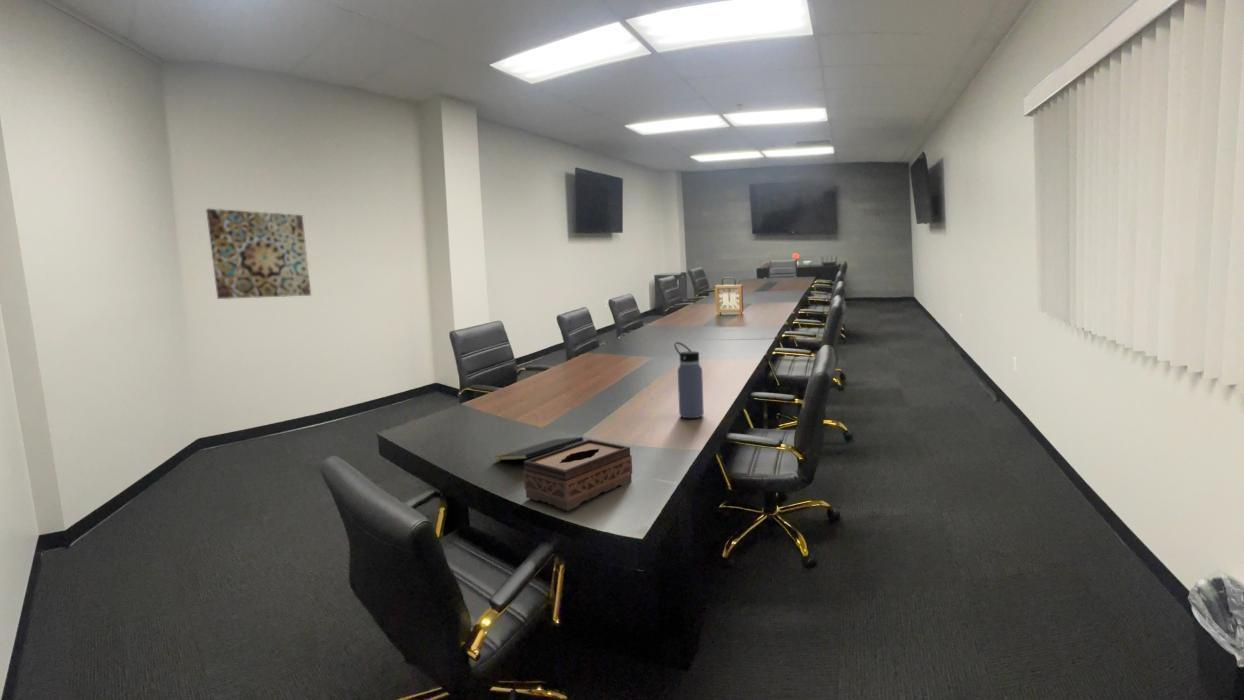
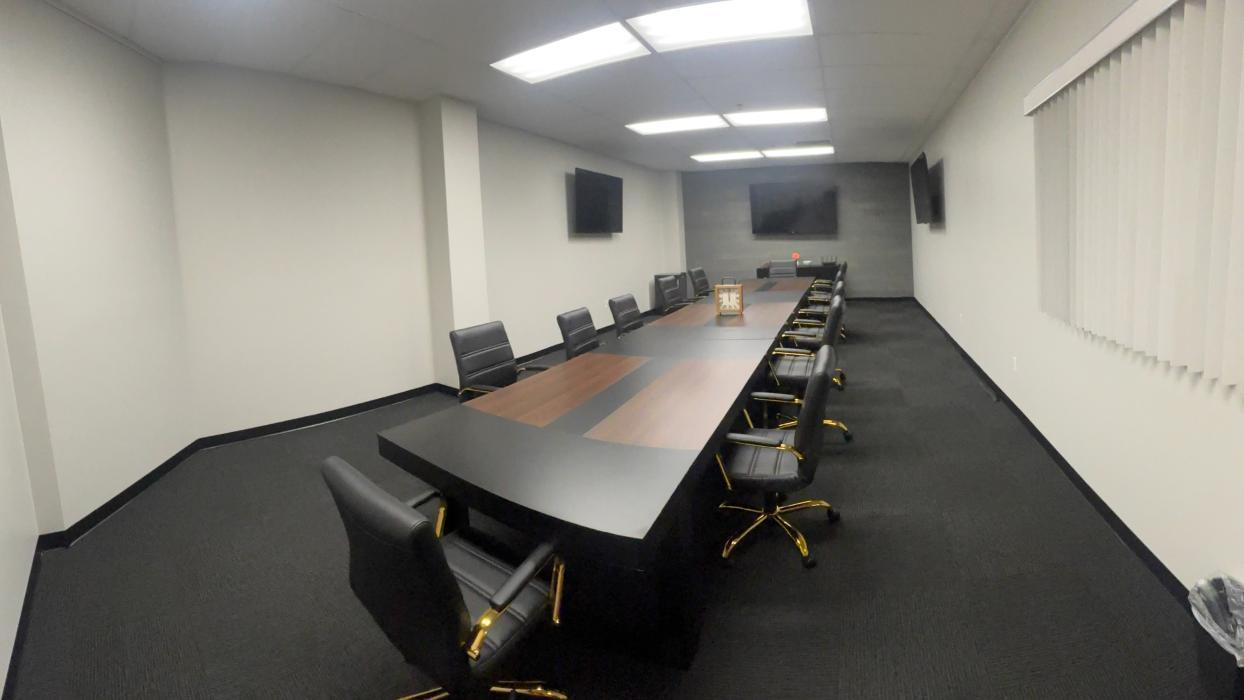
- tissue box (579, 471)
- notepad (539, 448)
- water bottle (689, 379)
- wall art (261, 255)
